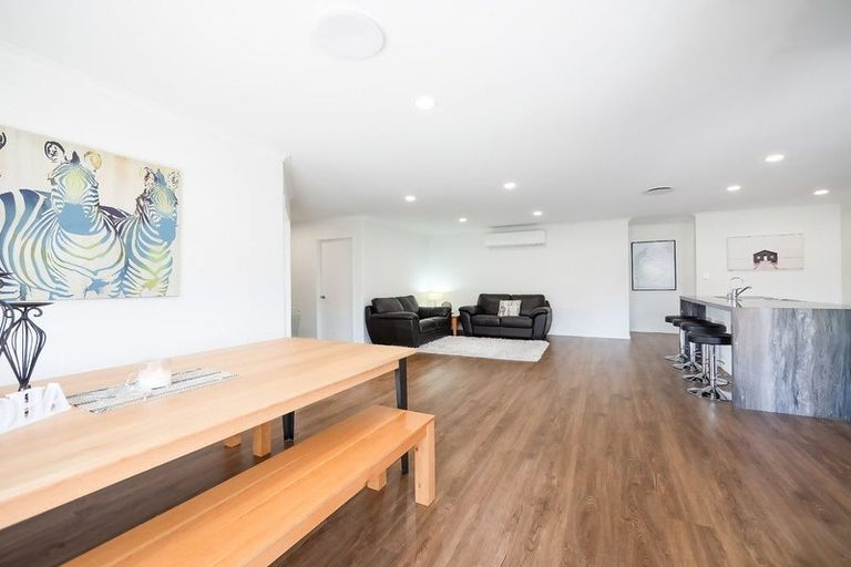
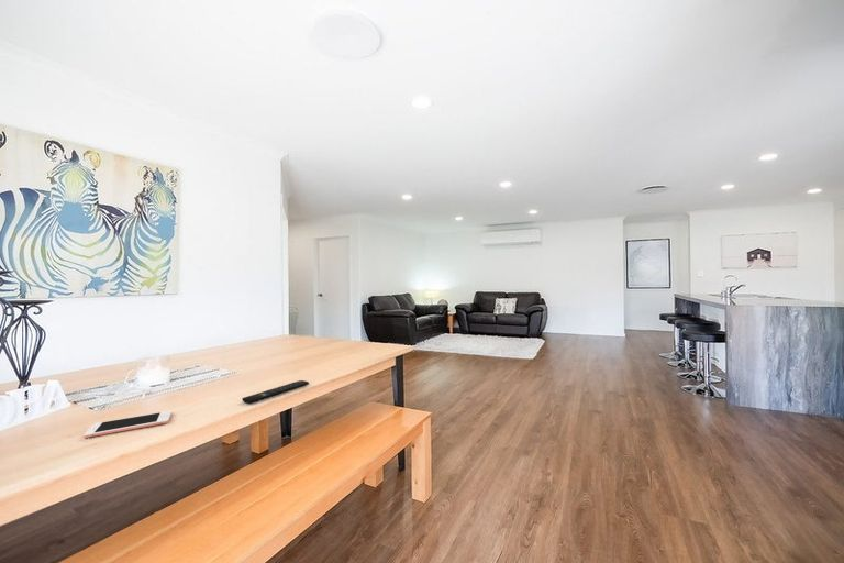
+ cell phone (131, 422)
+ remote control (278, 390)
